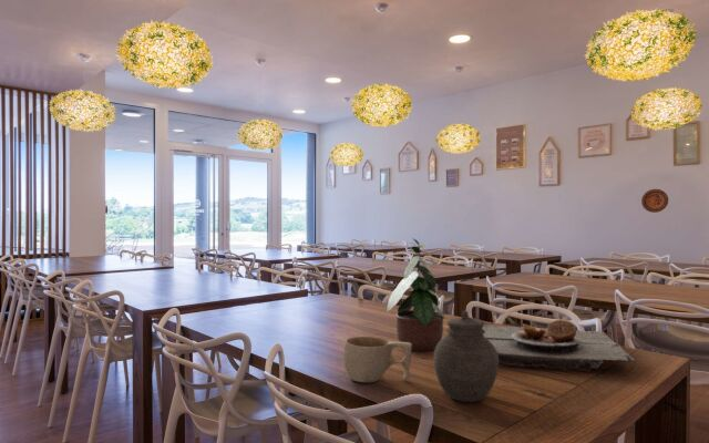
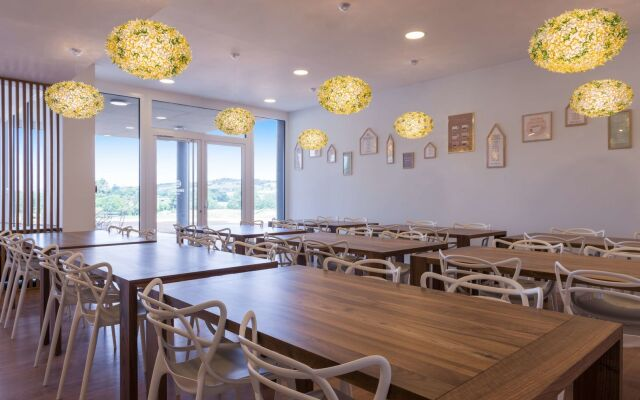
- cup (377, 360)
- plate (545, 334)
- decorative plate (655, 200)
- jar (465, 353)
- potted plant (415, 291)
